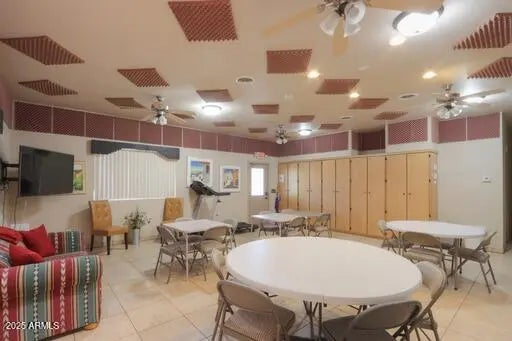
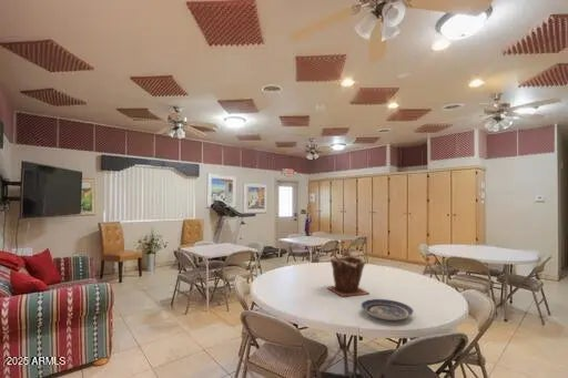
+ plate (386, 310)
+ plant pot (347, 274)
